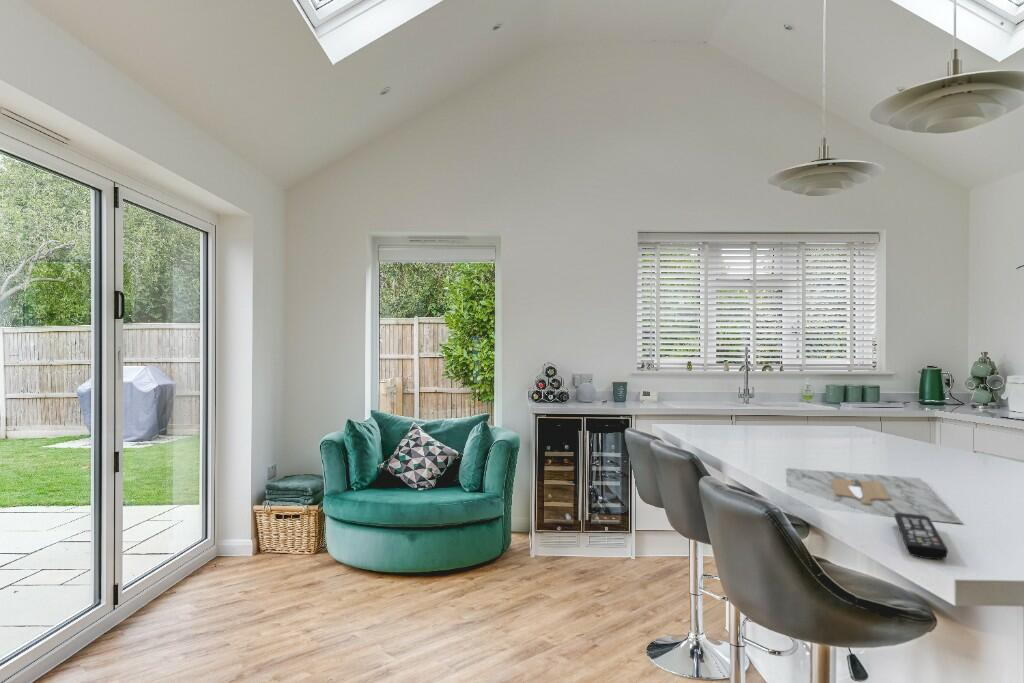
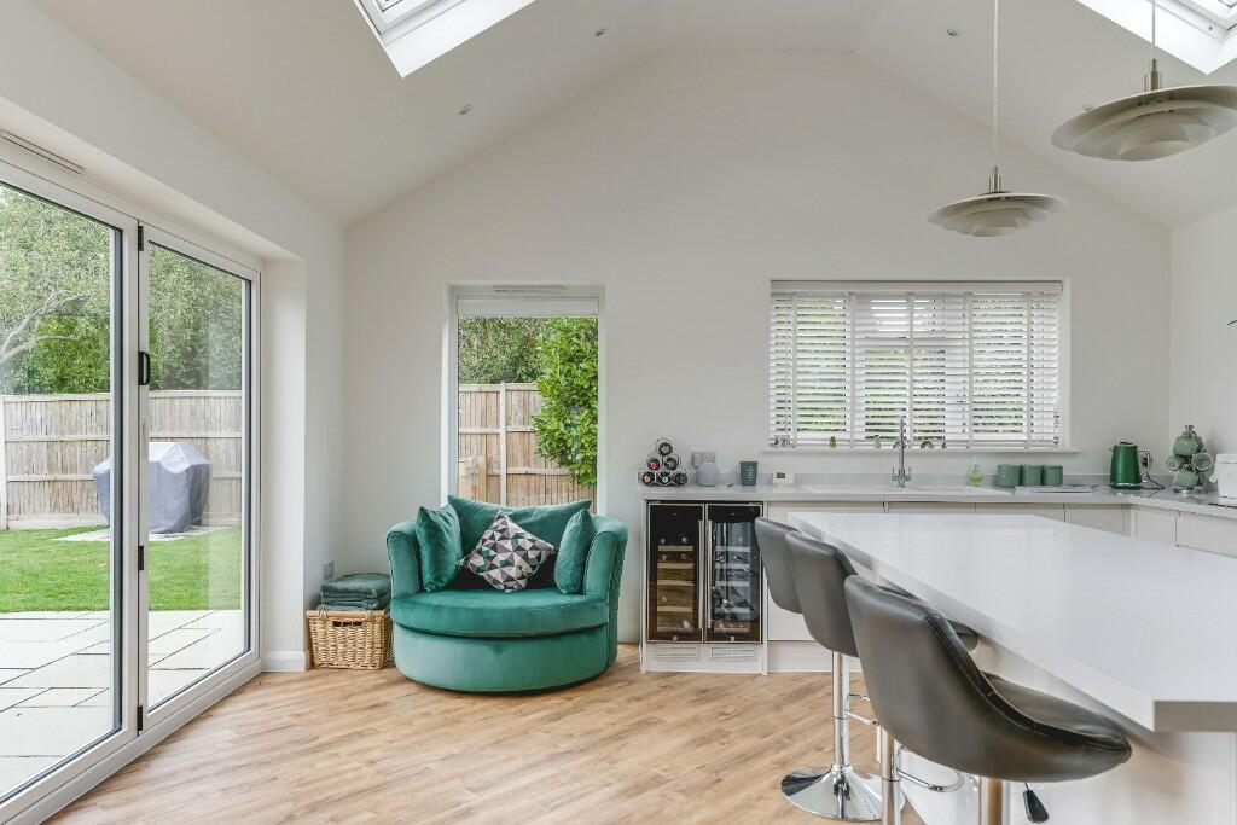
- cutting board (859, 489)
- remote control (918, 534)
